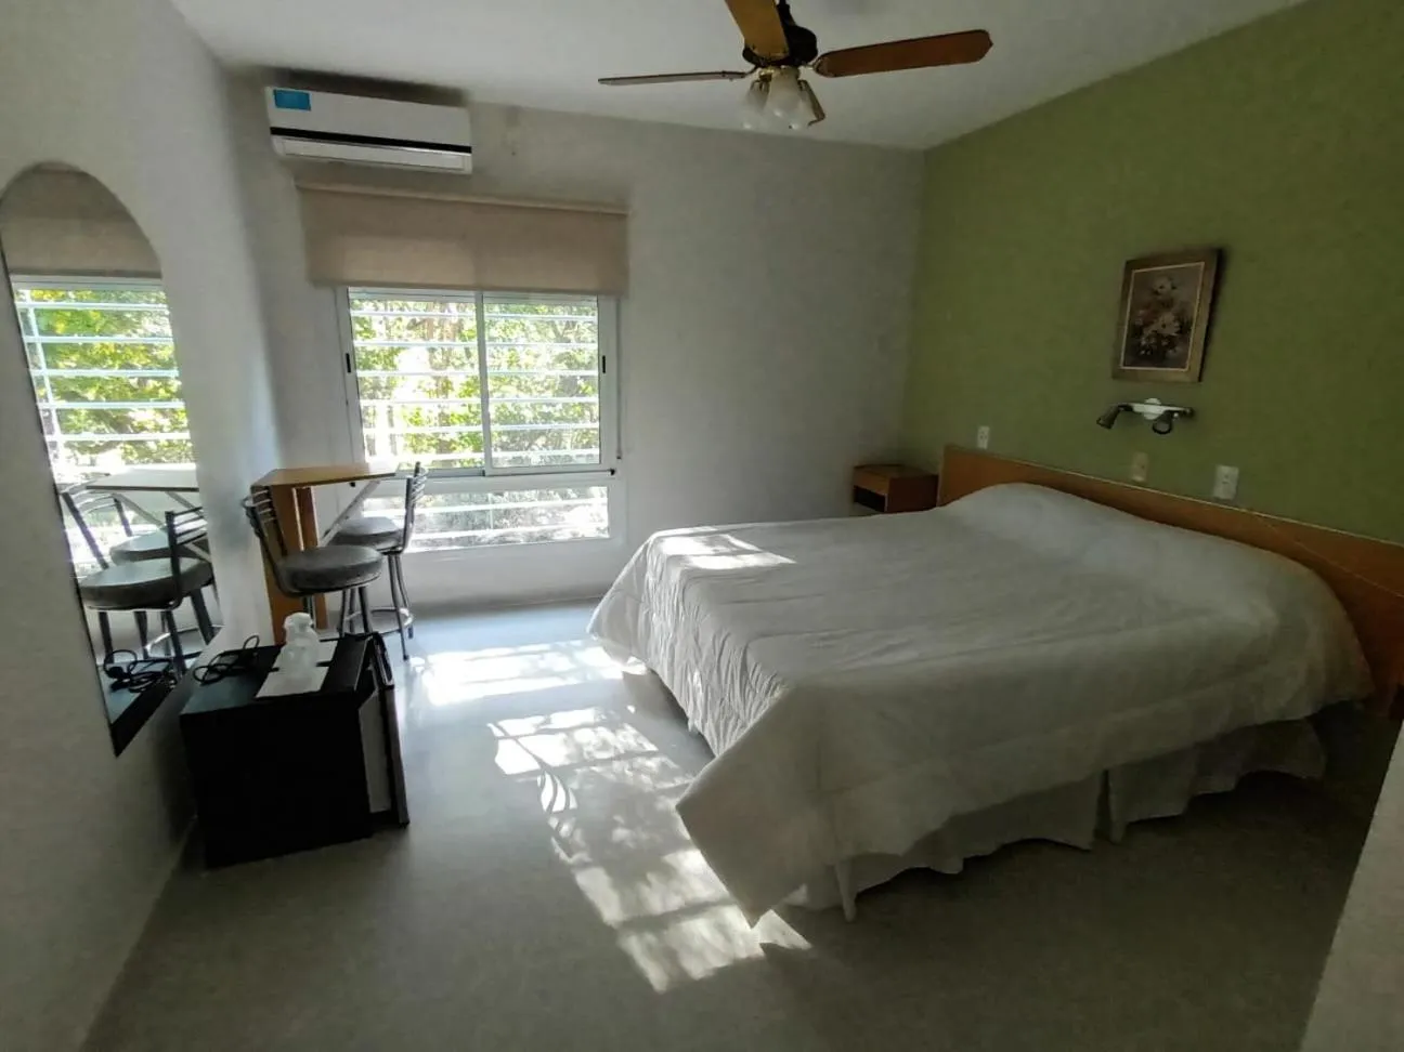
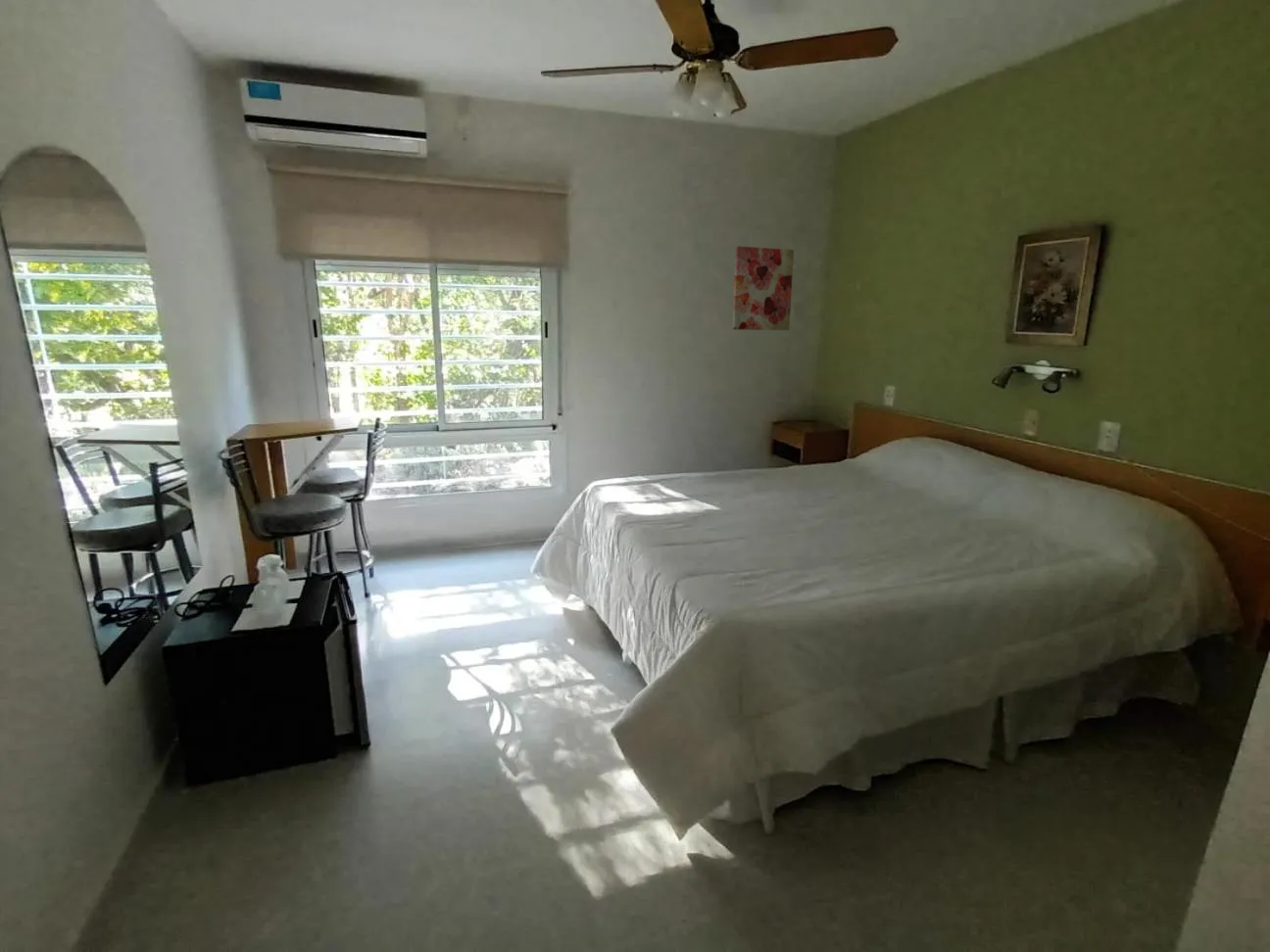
+ wall art (762, 289)
